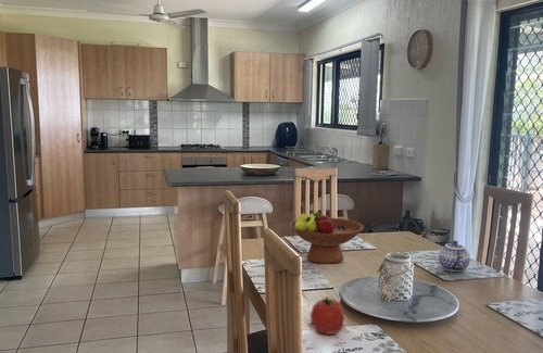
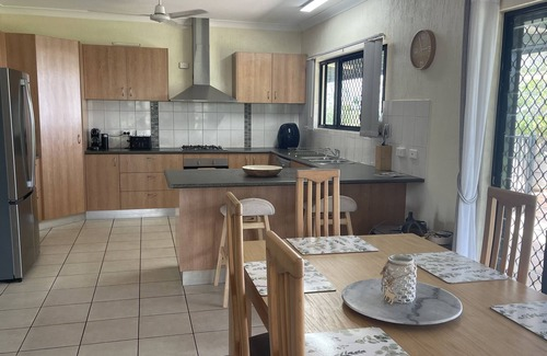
- teapot (454, 254)
- fruit bowl (326, 235)
- apple (327, 314)
